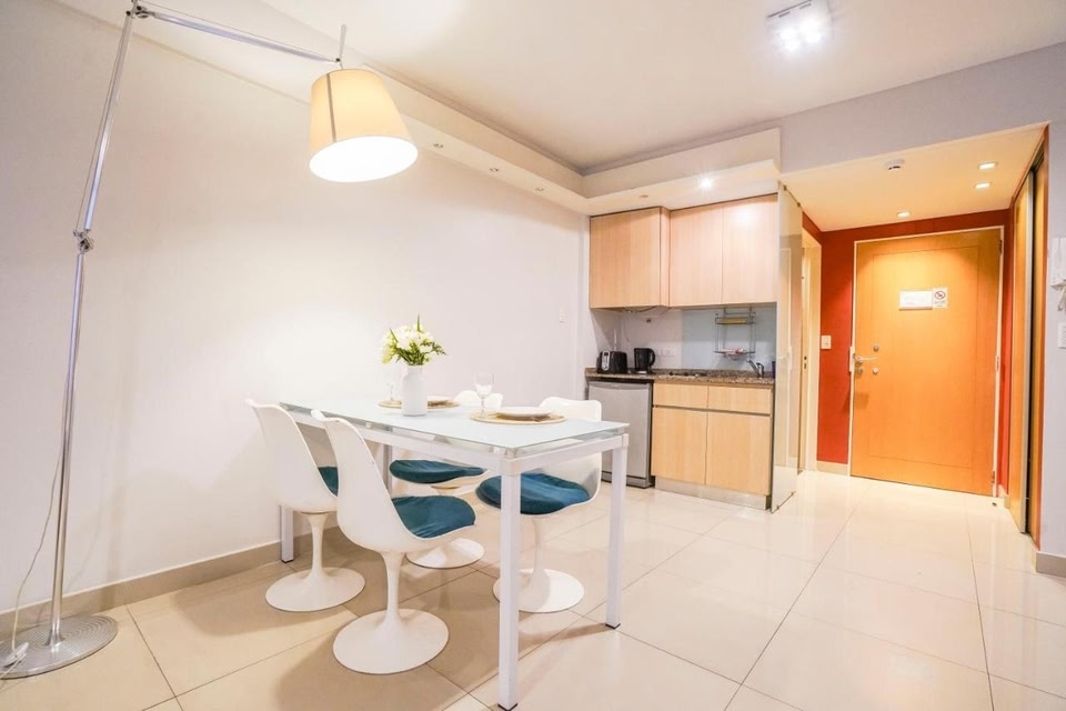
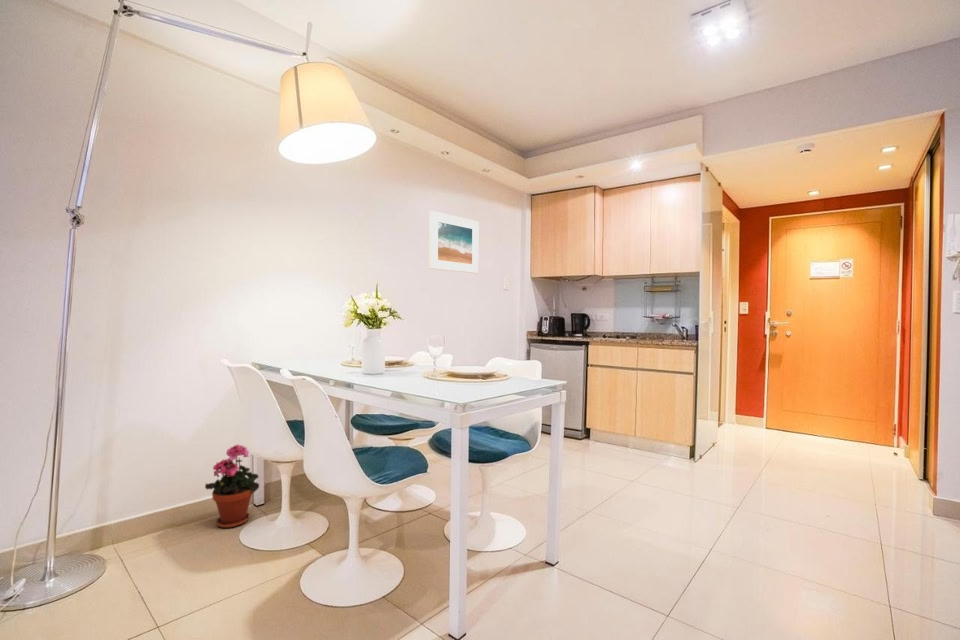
+ potted plant (233, 483)
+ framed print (455, 243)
